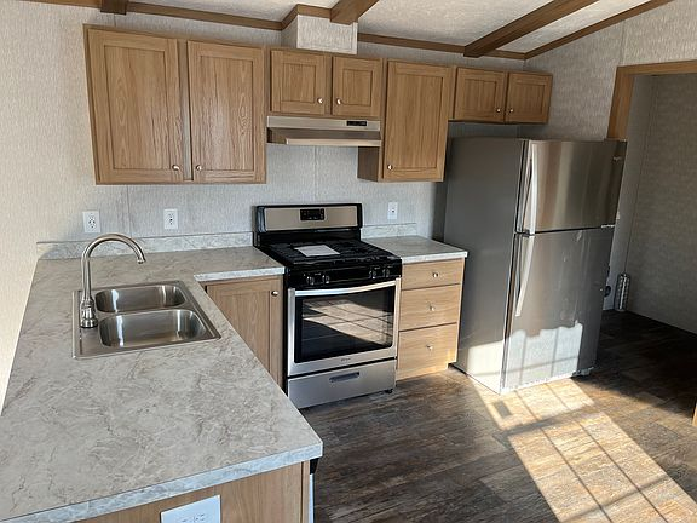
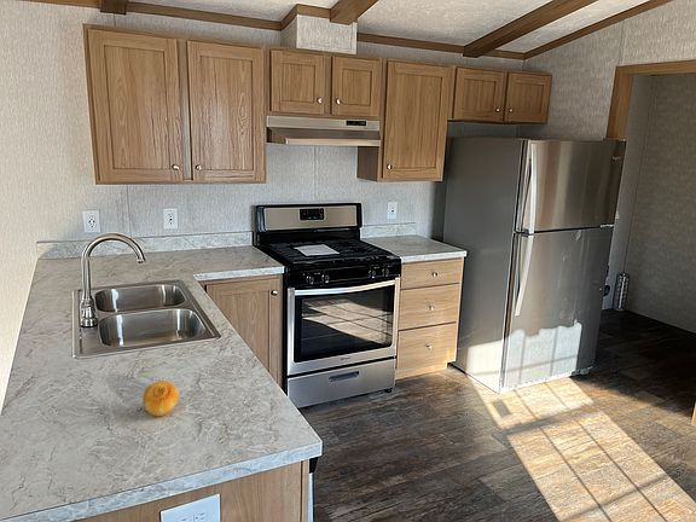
+ fruit (160, 398)
